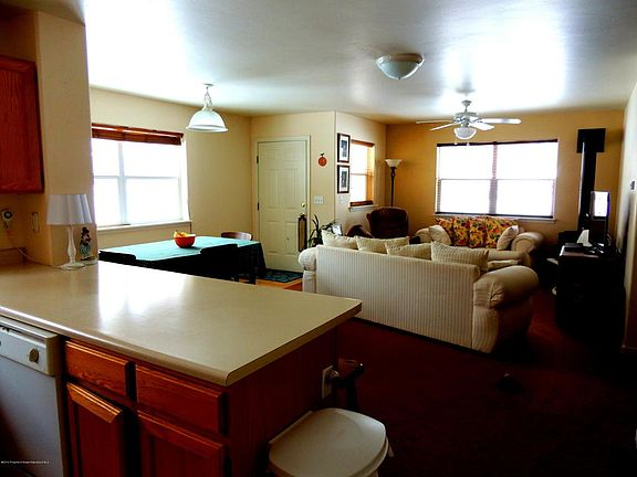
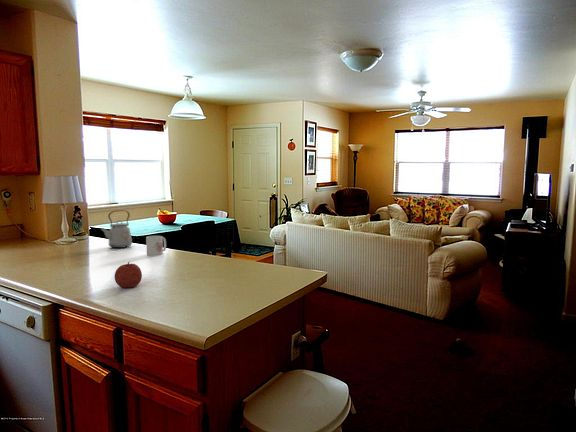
+ fruit (128, 273)
+ mug (157, 245)
+ kettle (115, 229)
